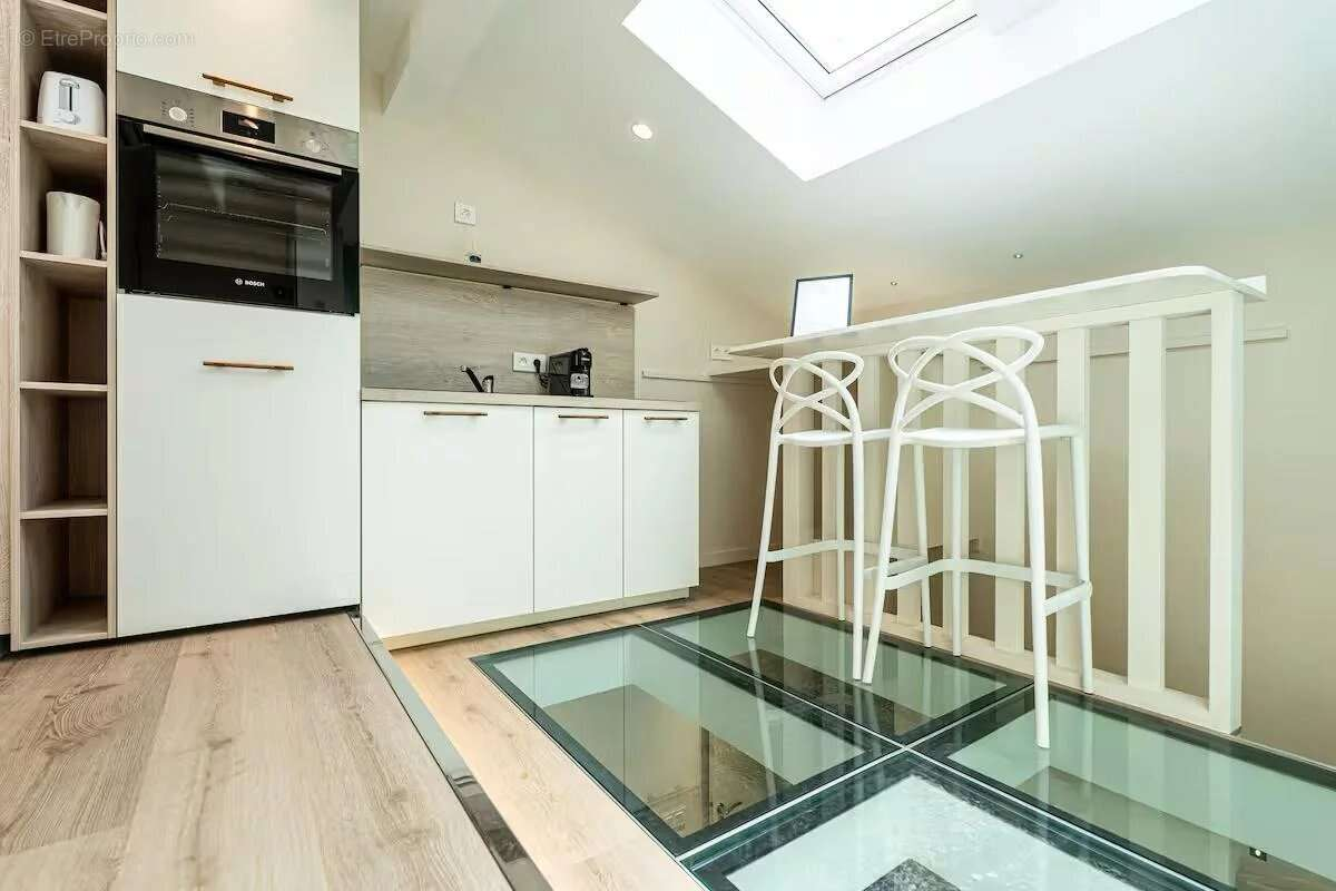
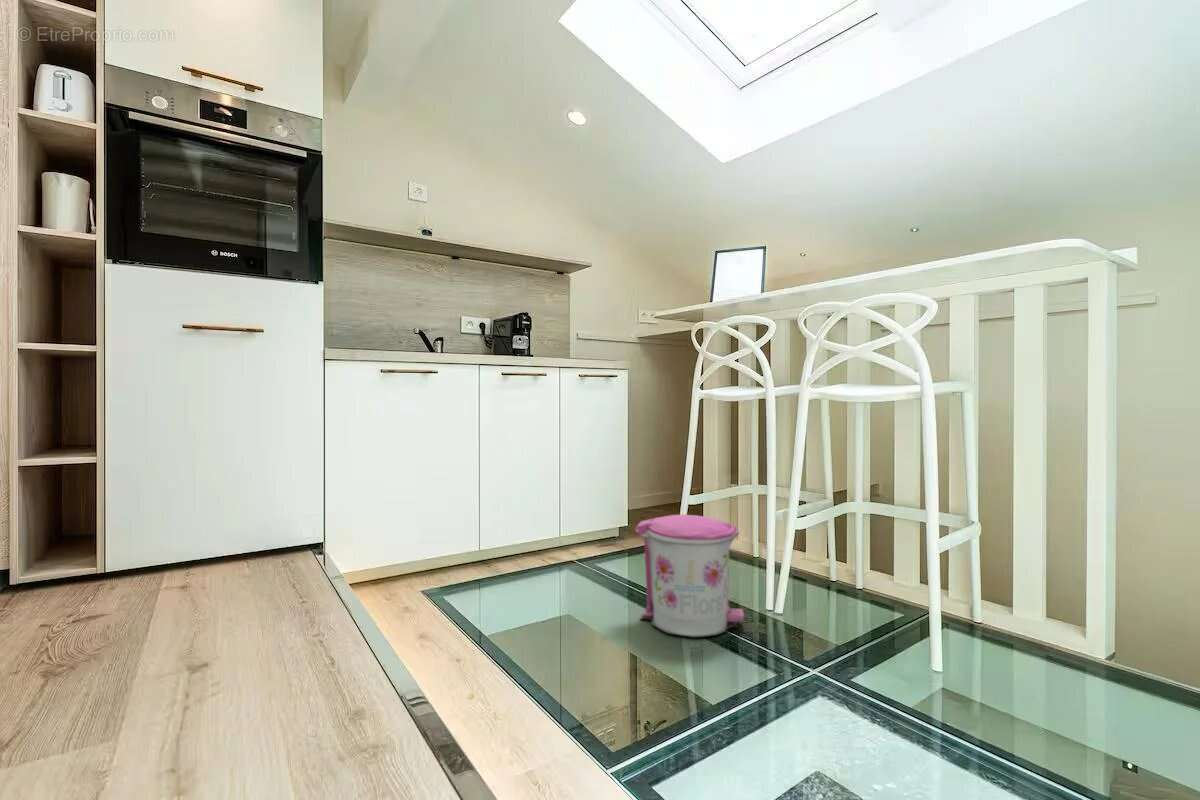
+ trash can (688, 570)
